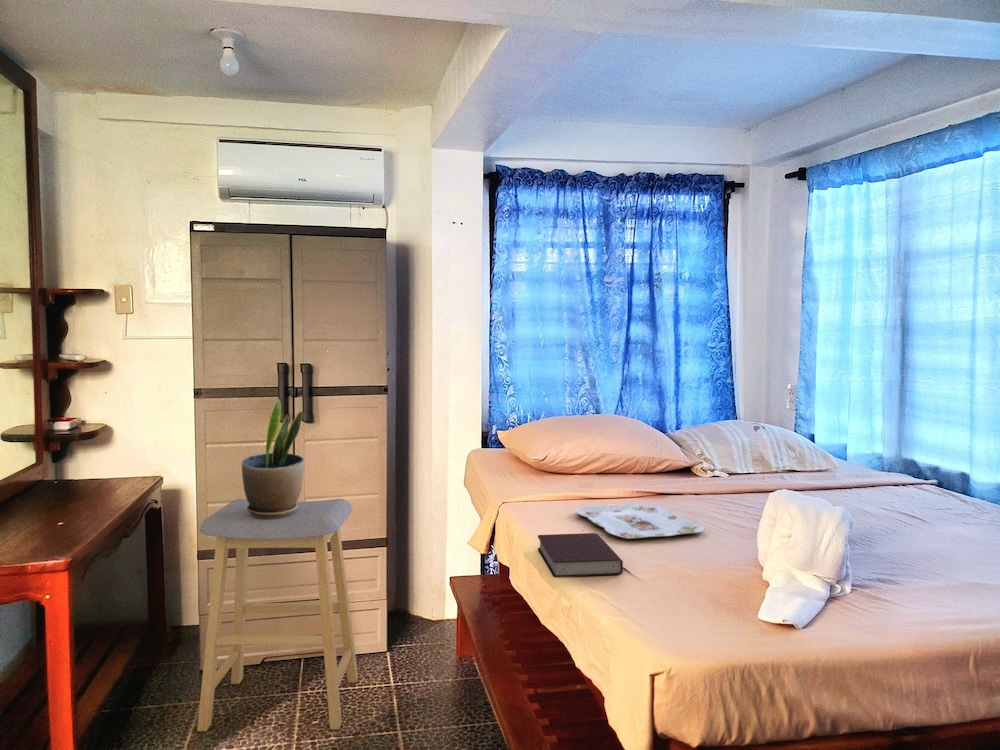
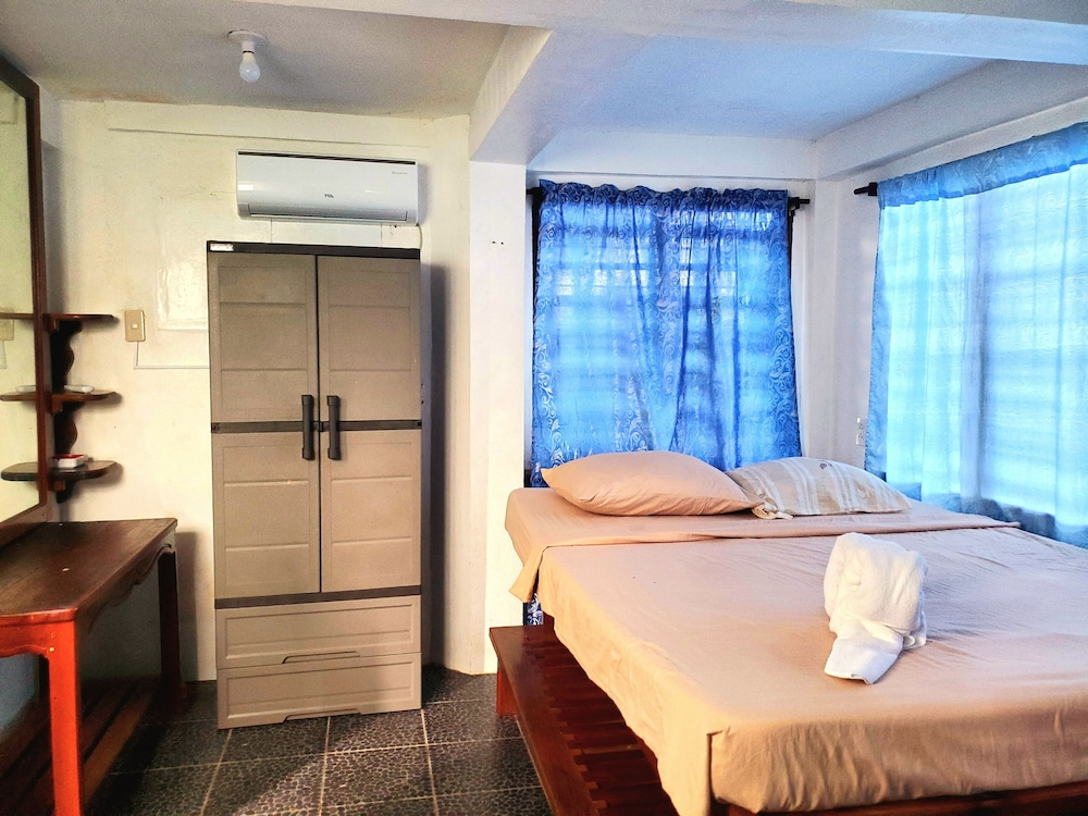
- potted plant (273, 456)
- serving tray (637, 520)
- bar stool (281, 605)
- book (577, 553)
